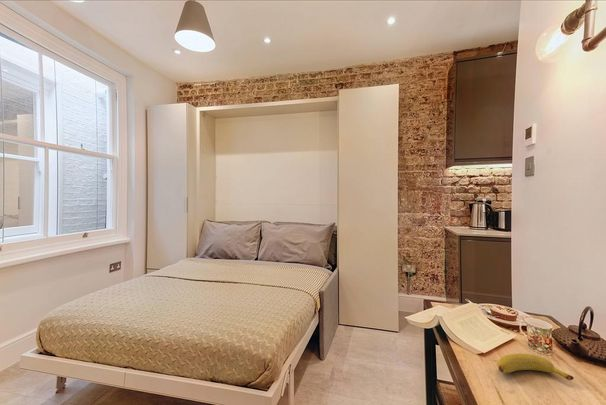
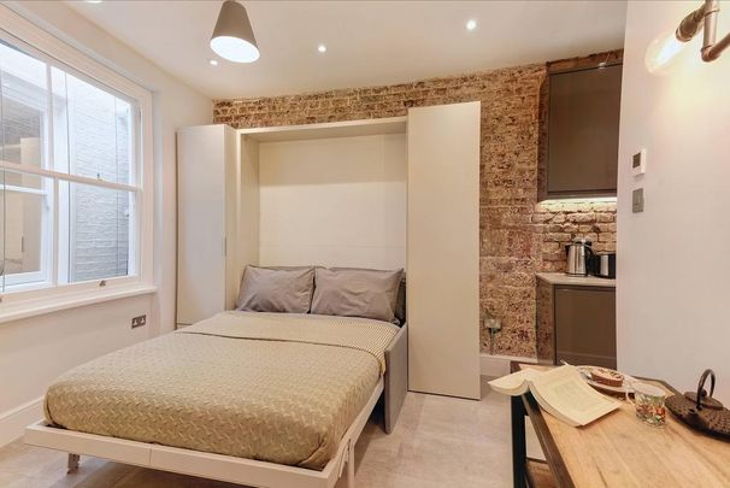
- banana (527, 367)
